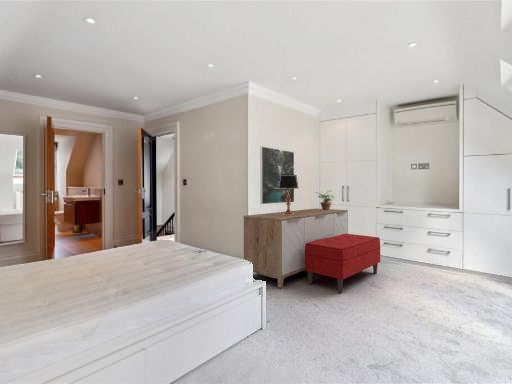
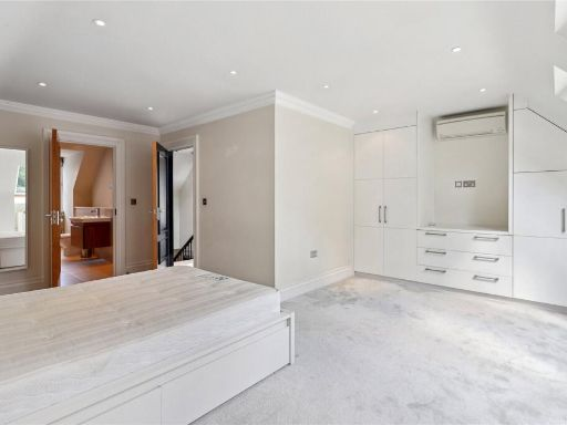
- sideboard (302, 239)
- potted plant (324, 200)
- table lamp (288, 194)
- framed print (278, 176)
- bench (344, 259)
